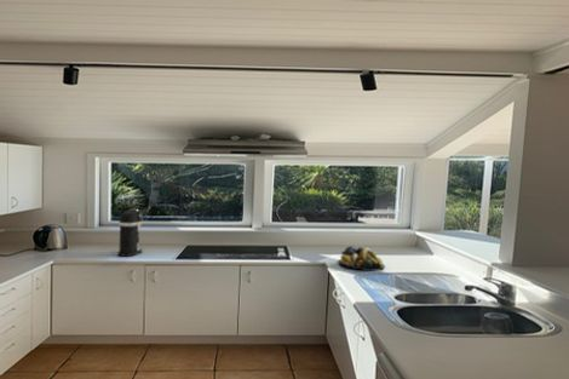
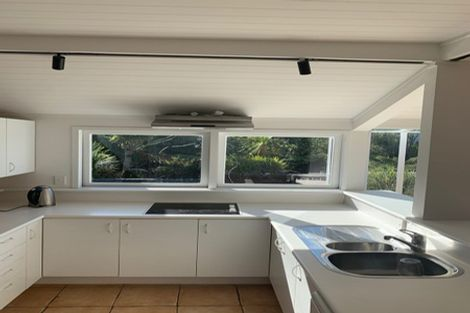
- fruit bowl (361, 255)
- coffee maker (131, 231)
